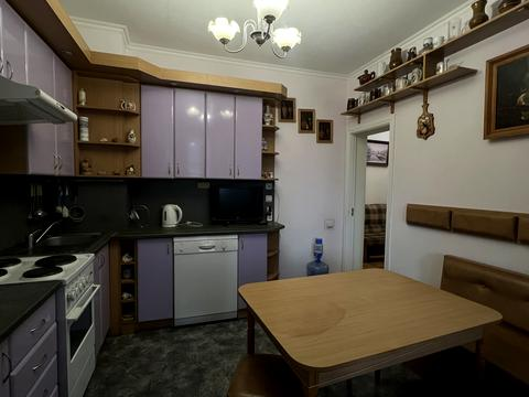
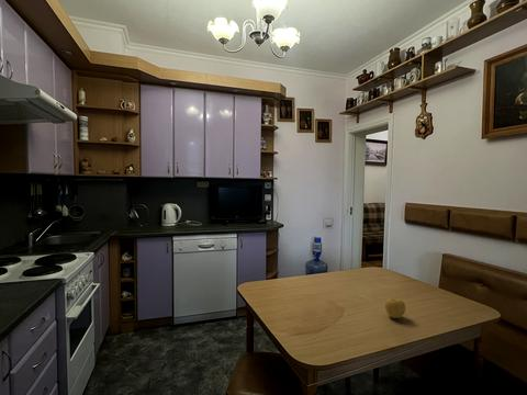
+ apple (394, 307)
